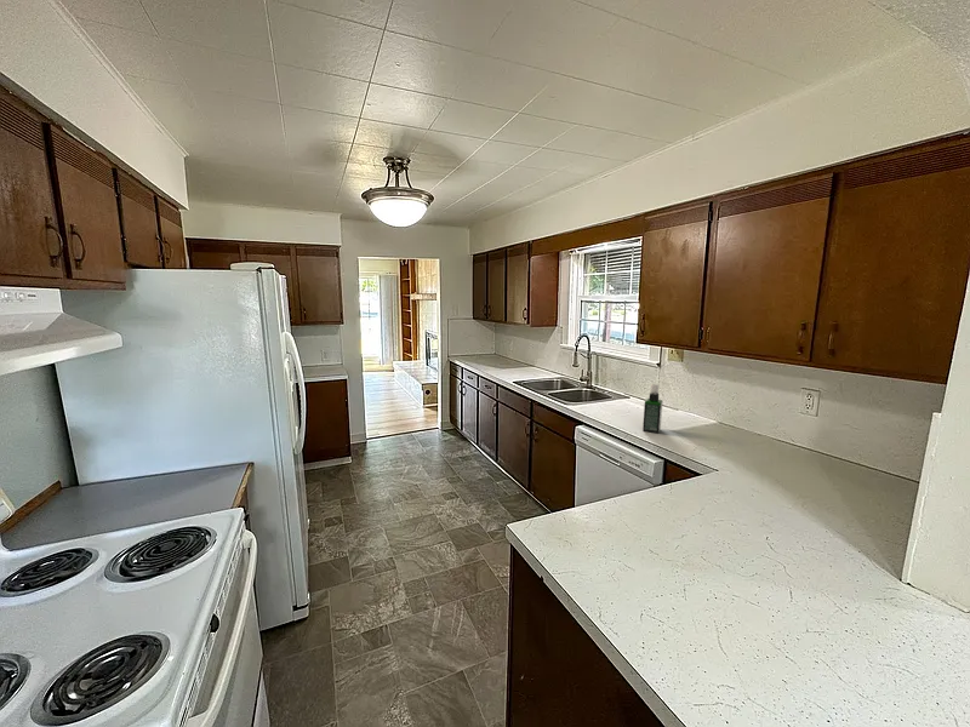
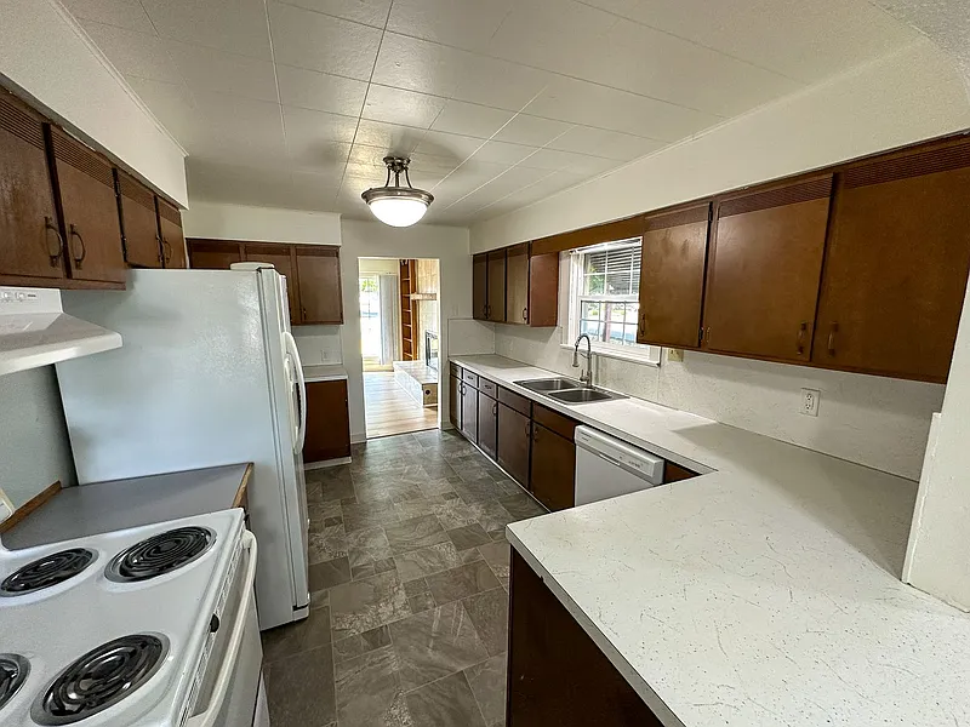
- spray bottle (652, 407)
